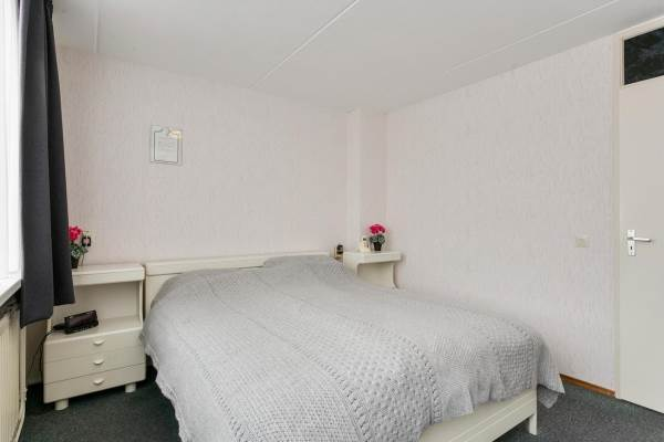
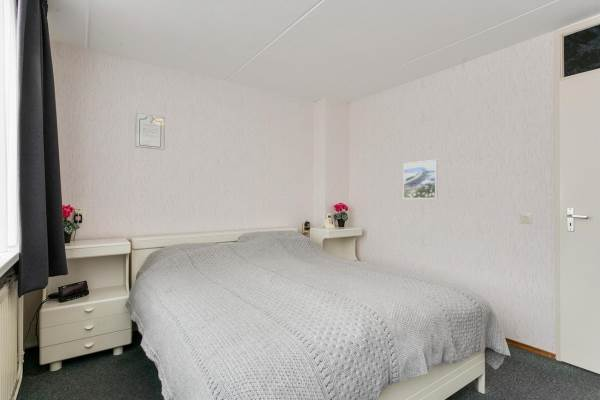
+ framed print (419, 180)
